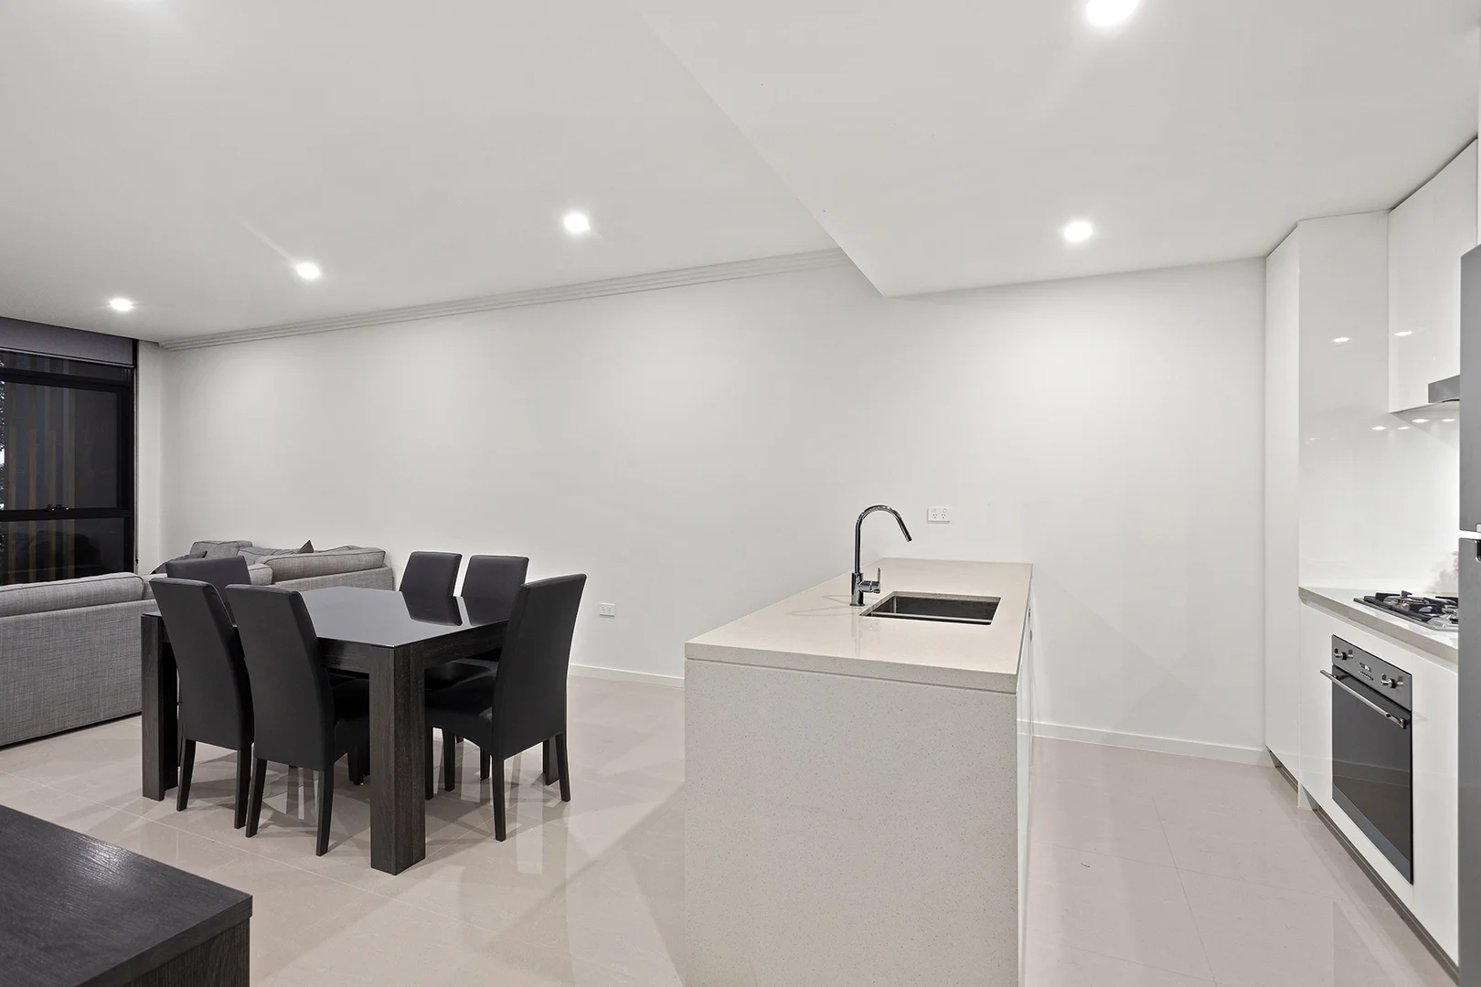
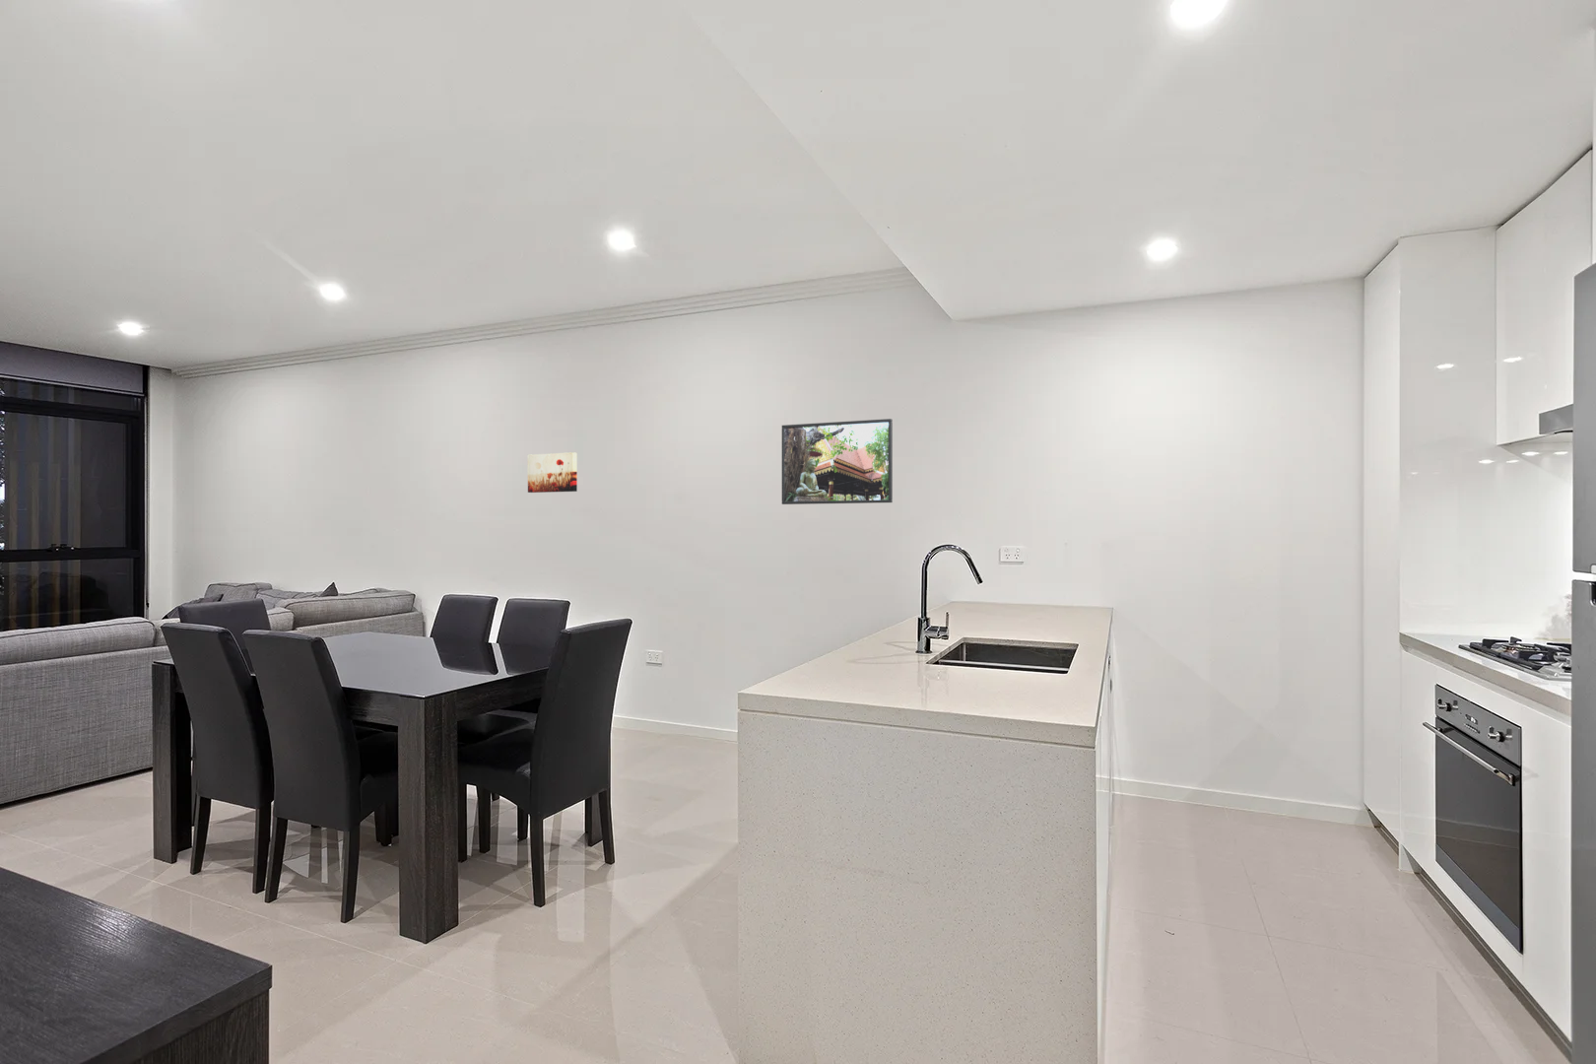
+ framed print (836, 462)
+ wall art (552, 473)
